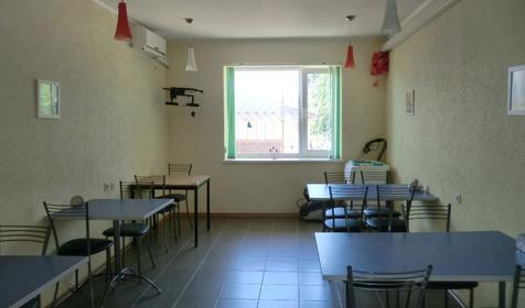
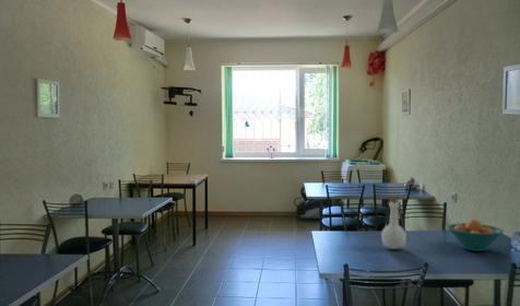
+ fruit bowl (474, 233)
+ bottle (393, 223)
